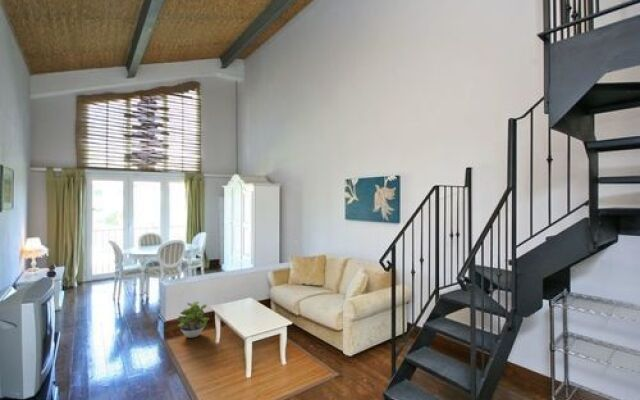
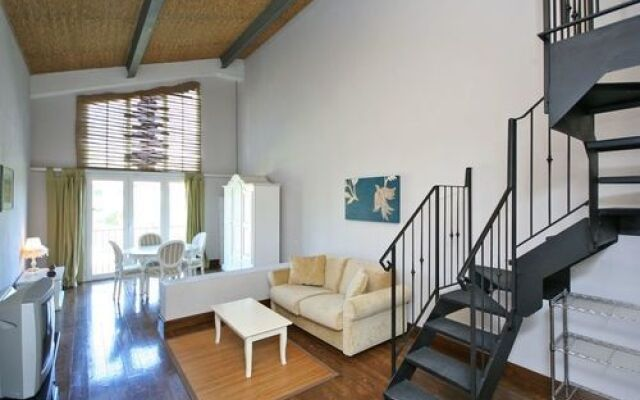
- potted plant (192, 319)
